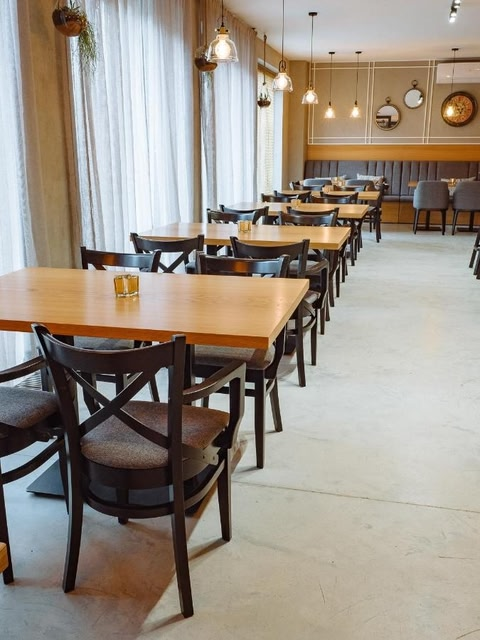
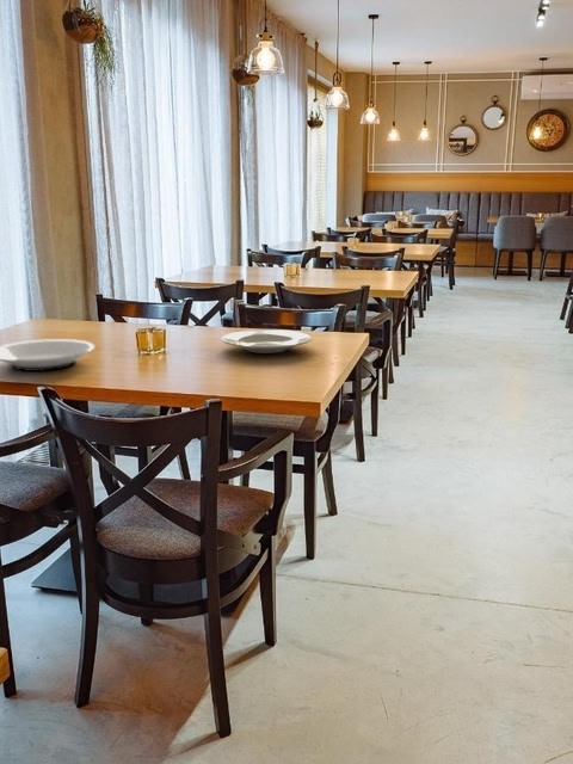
+ plate (43, 356)
+ plate (266, 343)
